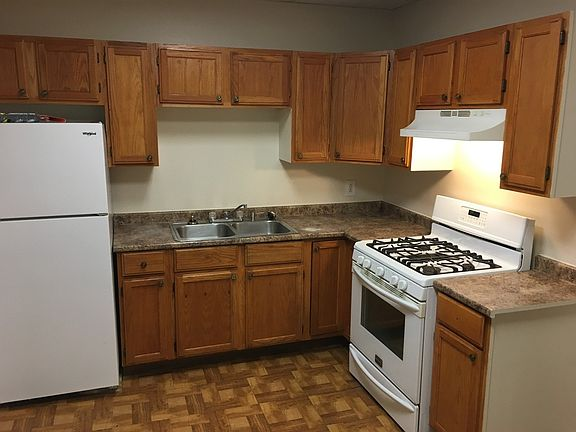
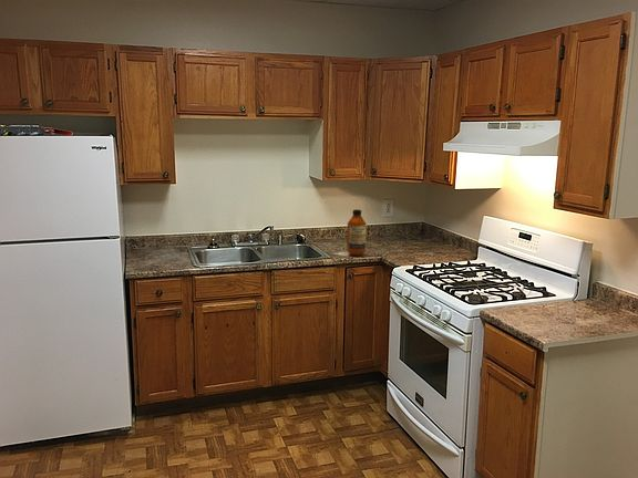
+ bottle (357, 232)
